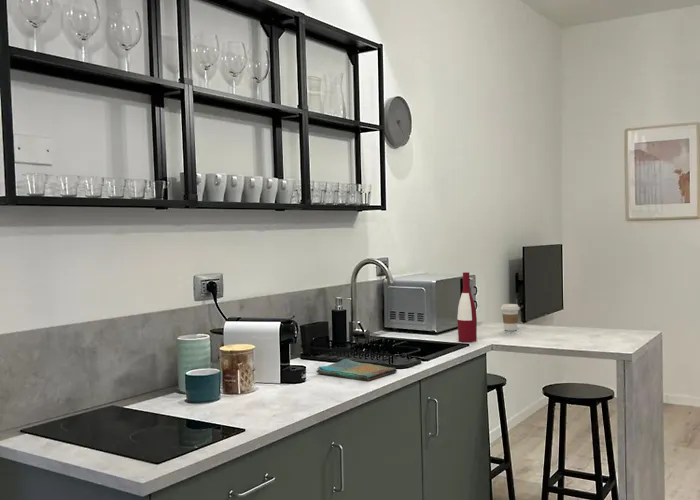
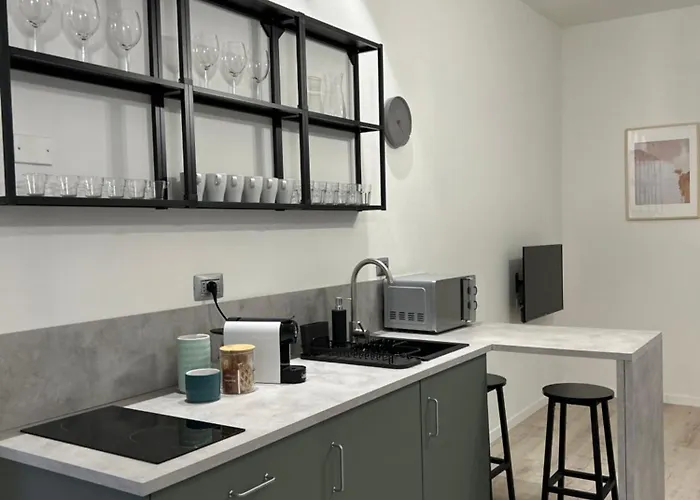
- alcohol (466, 306)
- coffee cup (510, 317)
- dish towel (356, 369)
